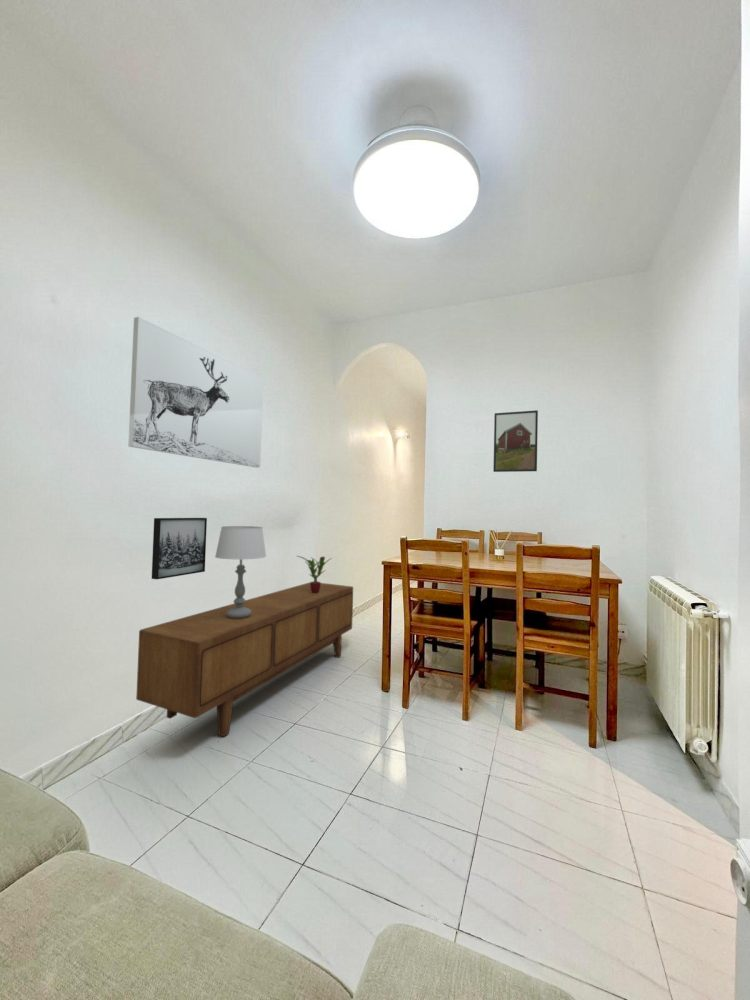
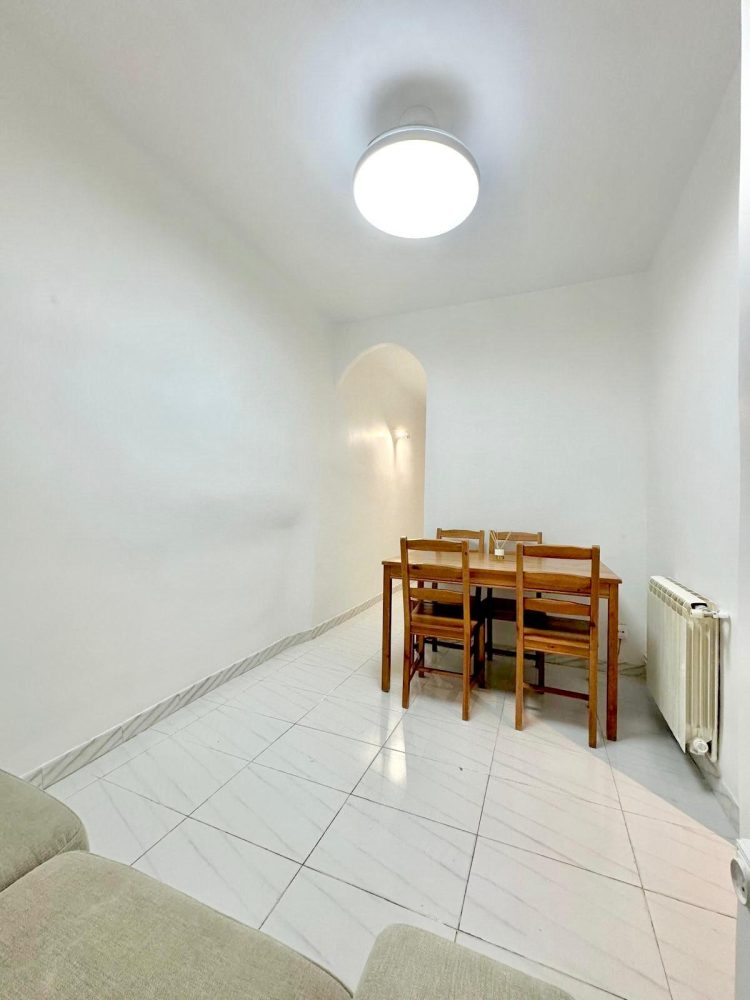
- wall art (208, 405)
- wall art (180, 546)
- sideboard (270, 642)
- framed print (515, 441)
- potted plant (312, 573)
- table lamp (240, 571)
